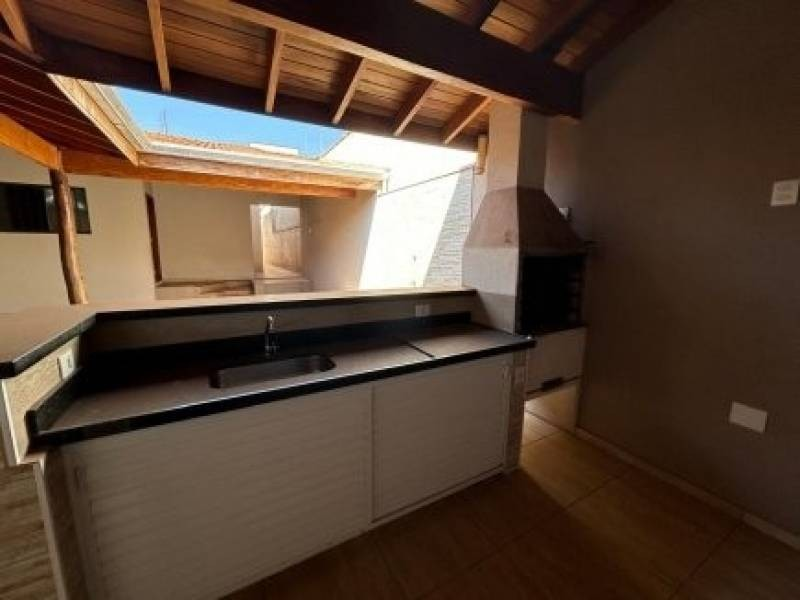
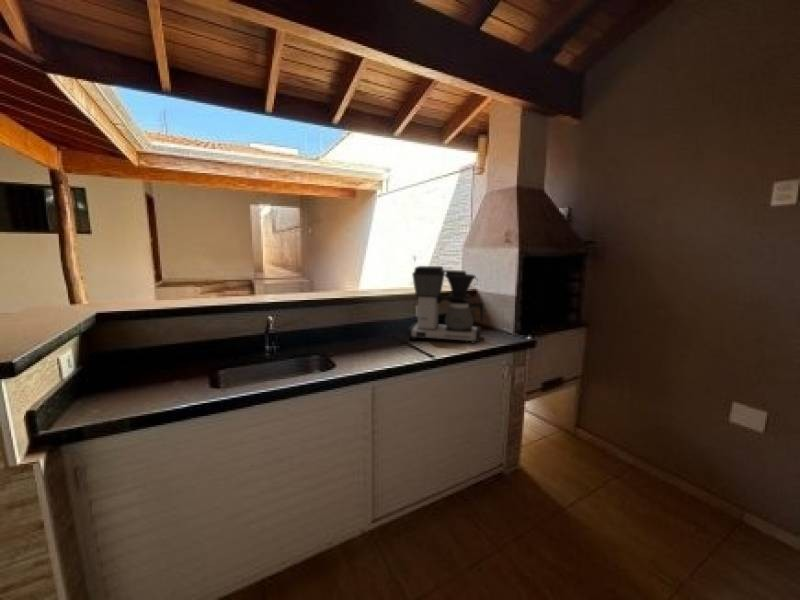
+ coffee maker (448, 301)
